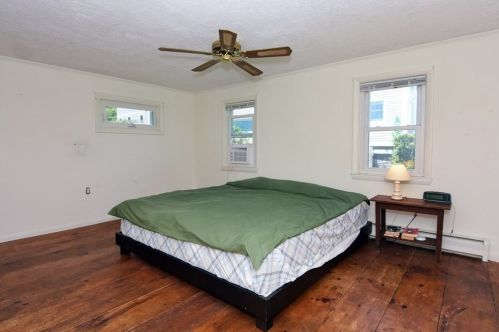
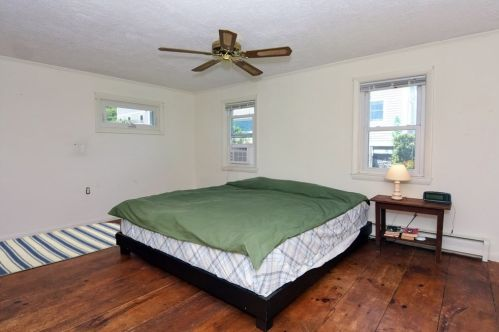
+ rug (85, 237)
